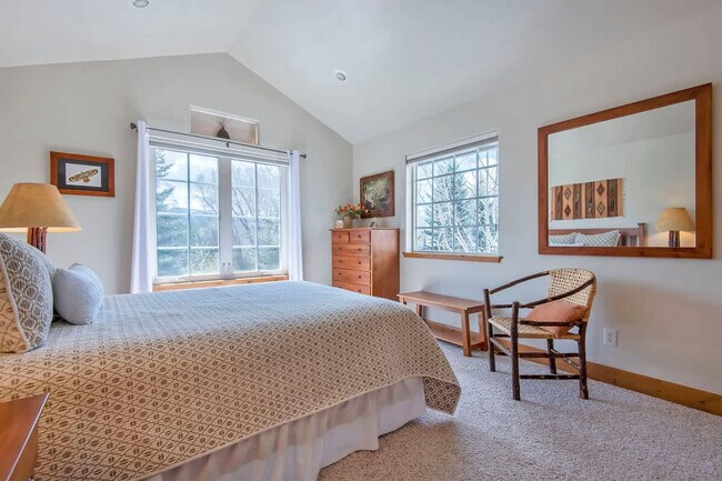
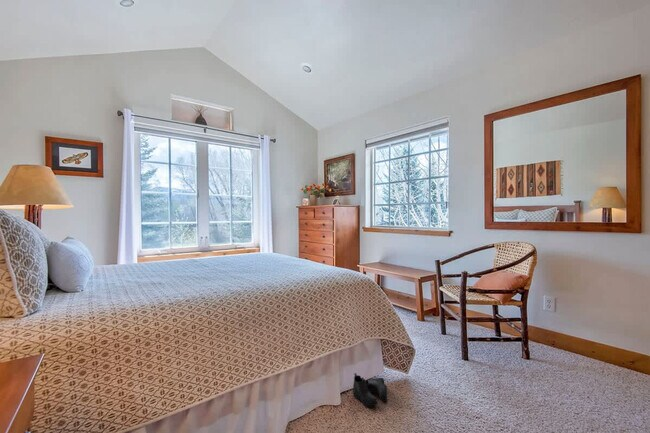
+ boots (373, 384)
